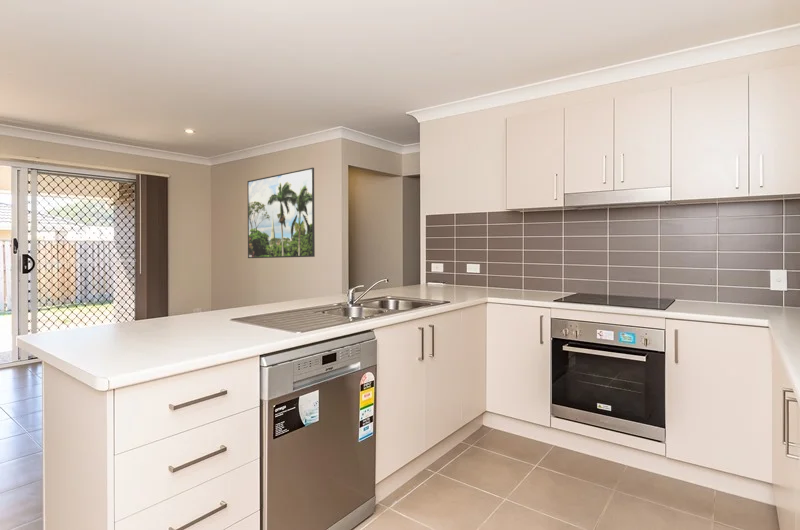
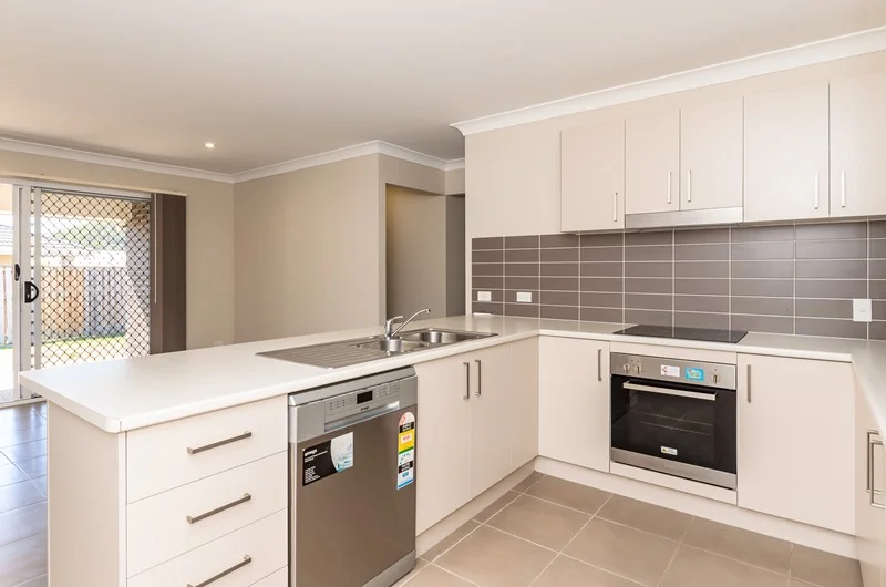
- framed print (278, 216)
